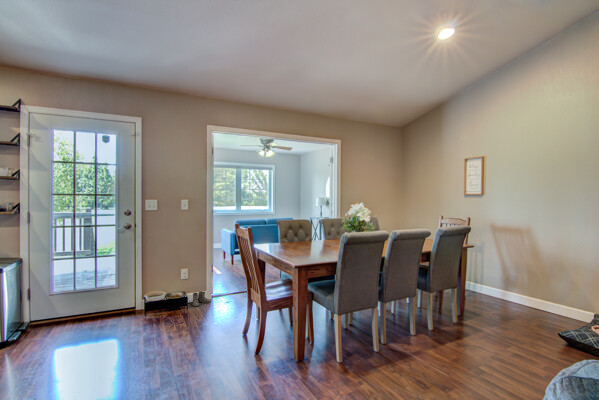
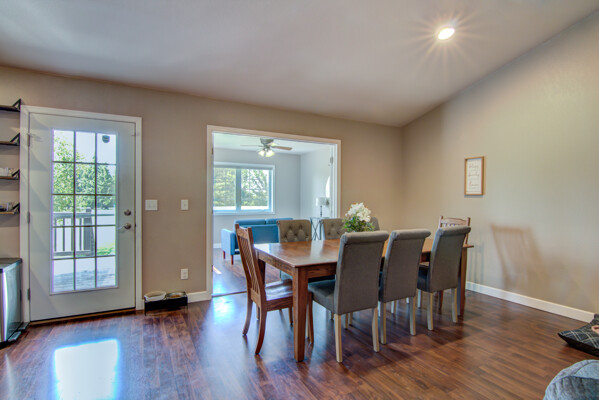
- boots (199, 298)
